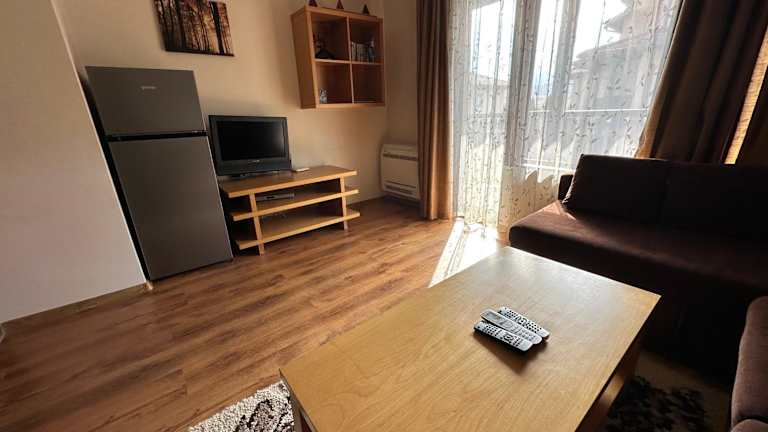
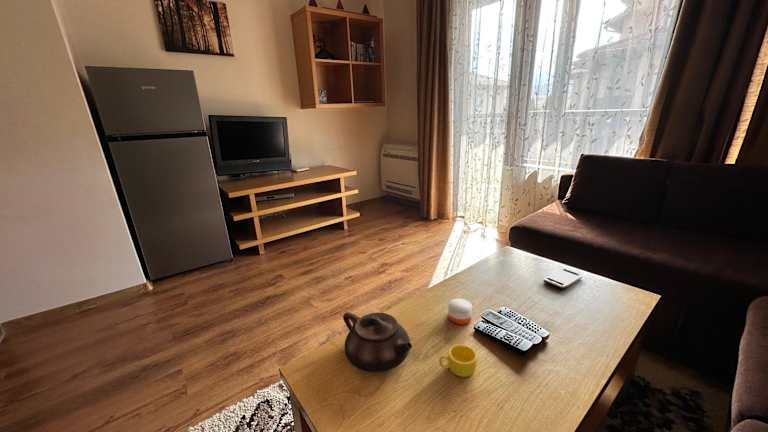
+ teapot (376, 334)
+ cup (457, 361)
+ candle (460, 304)
+ smartphone (562, 278)
